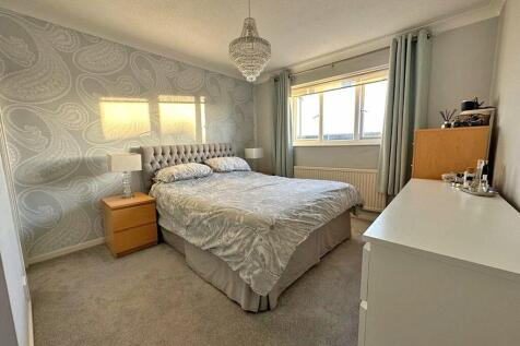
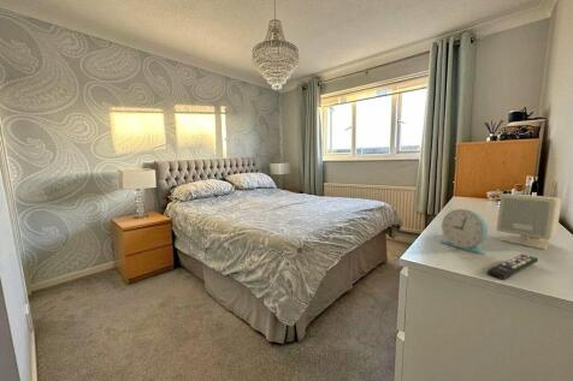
+ alarm clock (465, 227)
+ speaker (527, 218)
+ remote control (513, 266)
